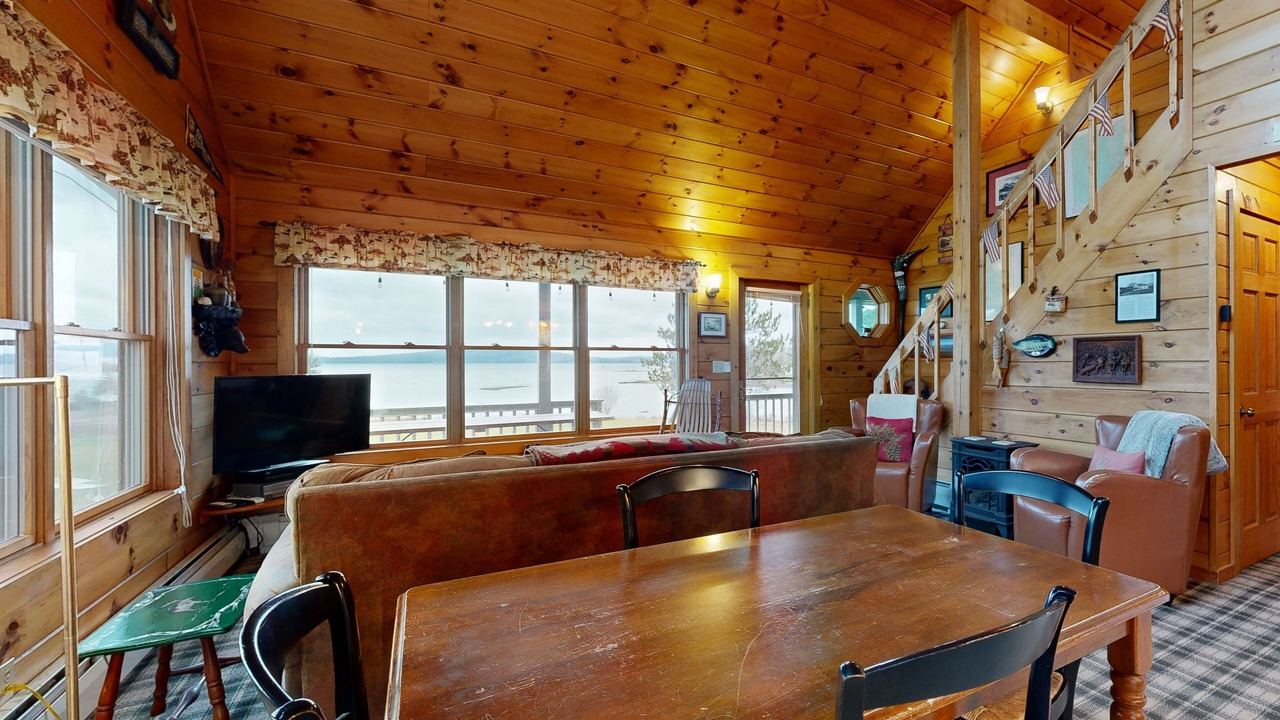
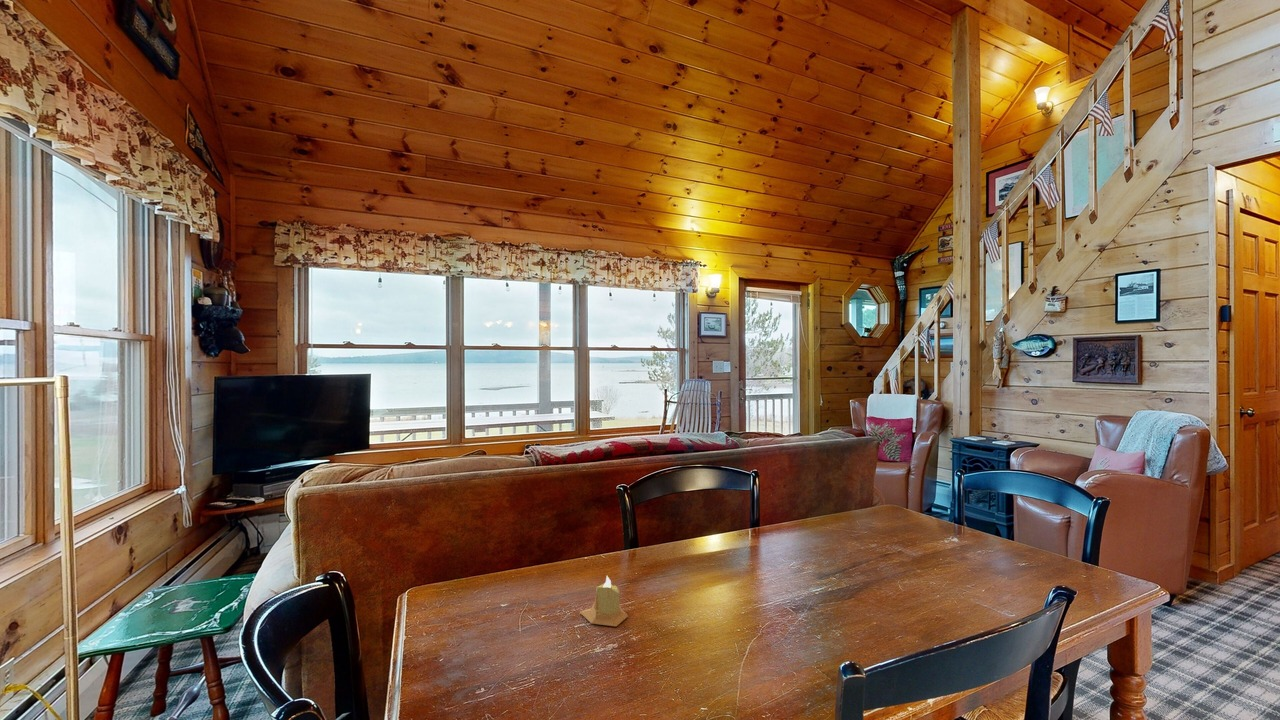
+ candle (603, 595)
